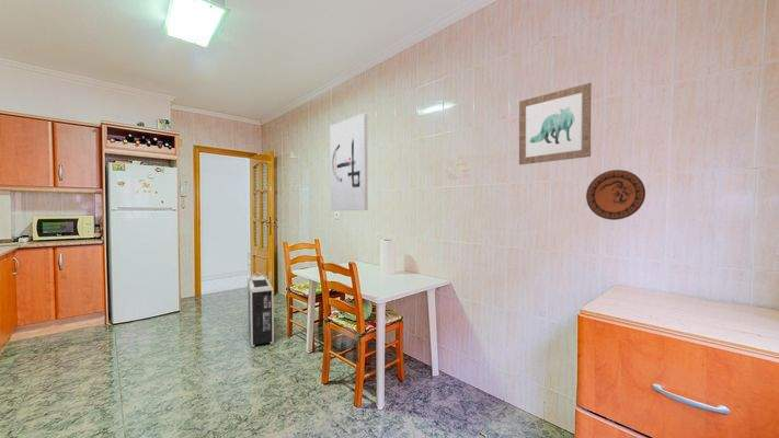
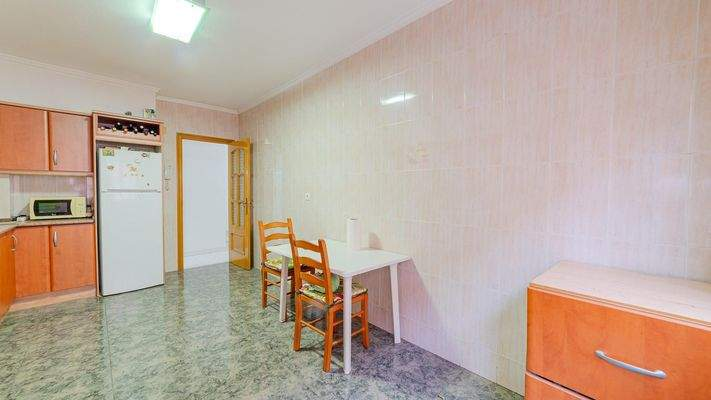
- air purifier (260, 308)
- wall art (552, 127)
- wall art (347, 165)
- decorative plate (614, 195)
